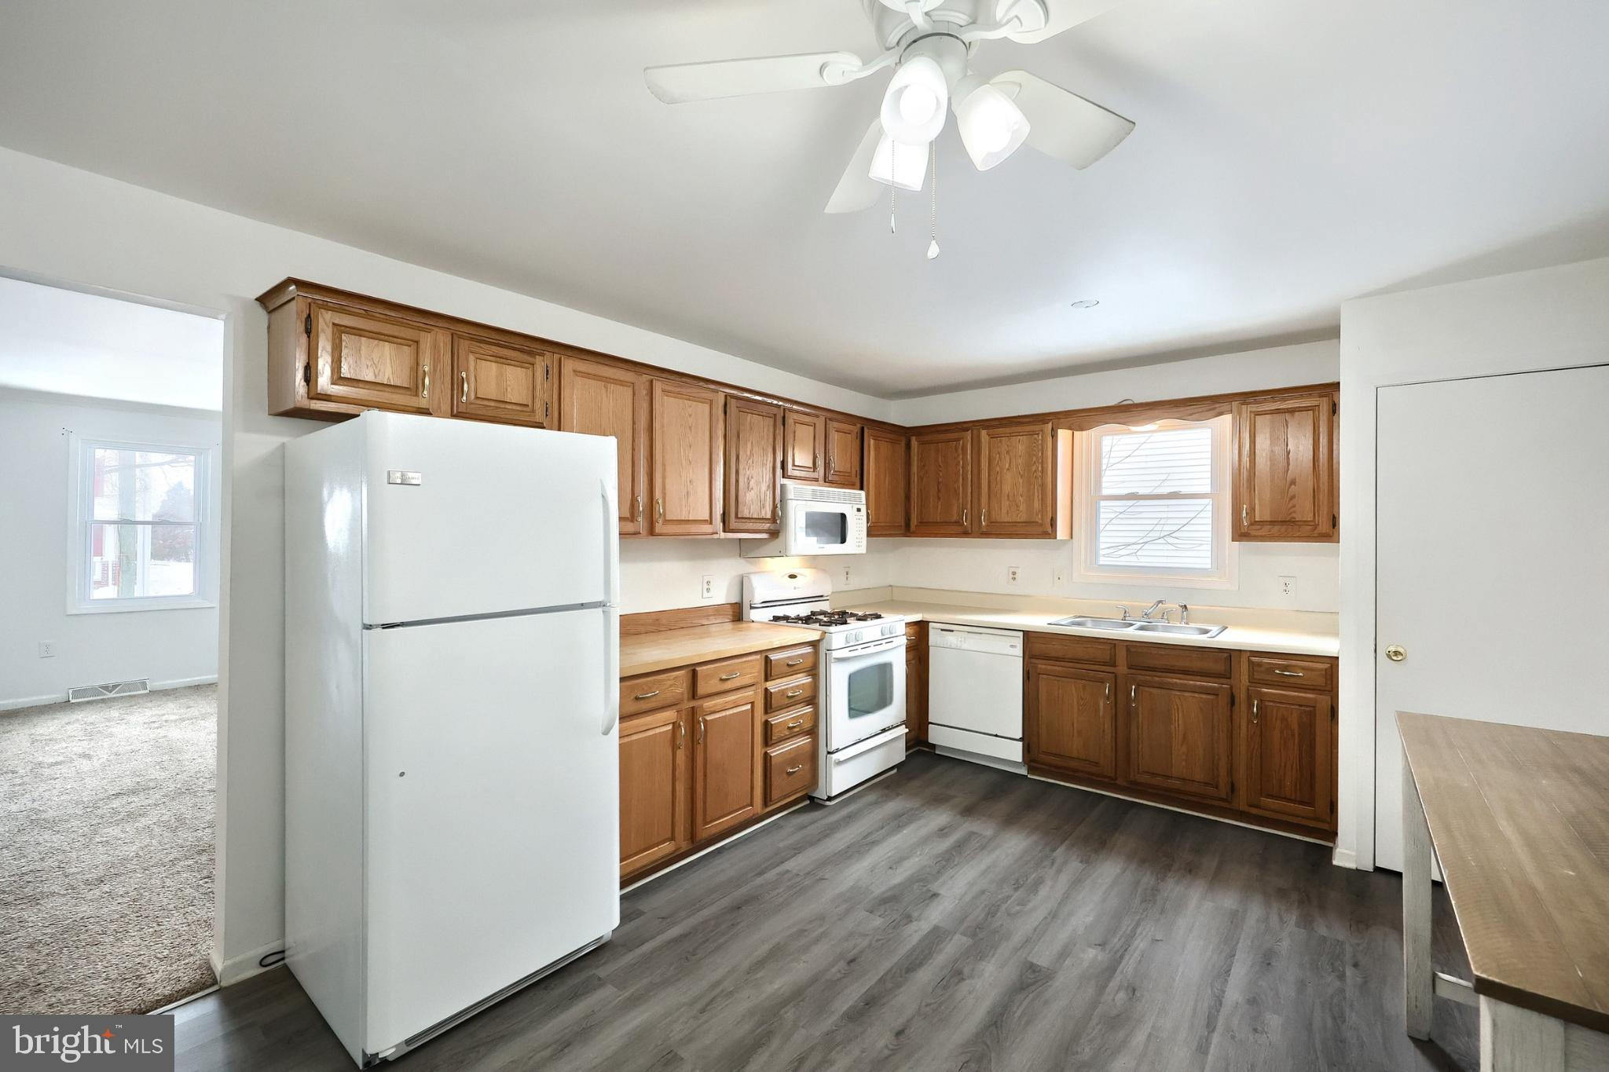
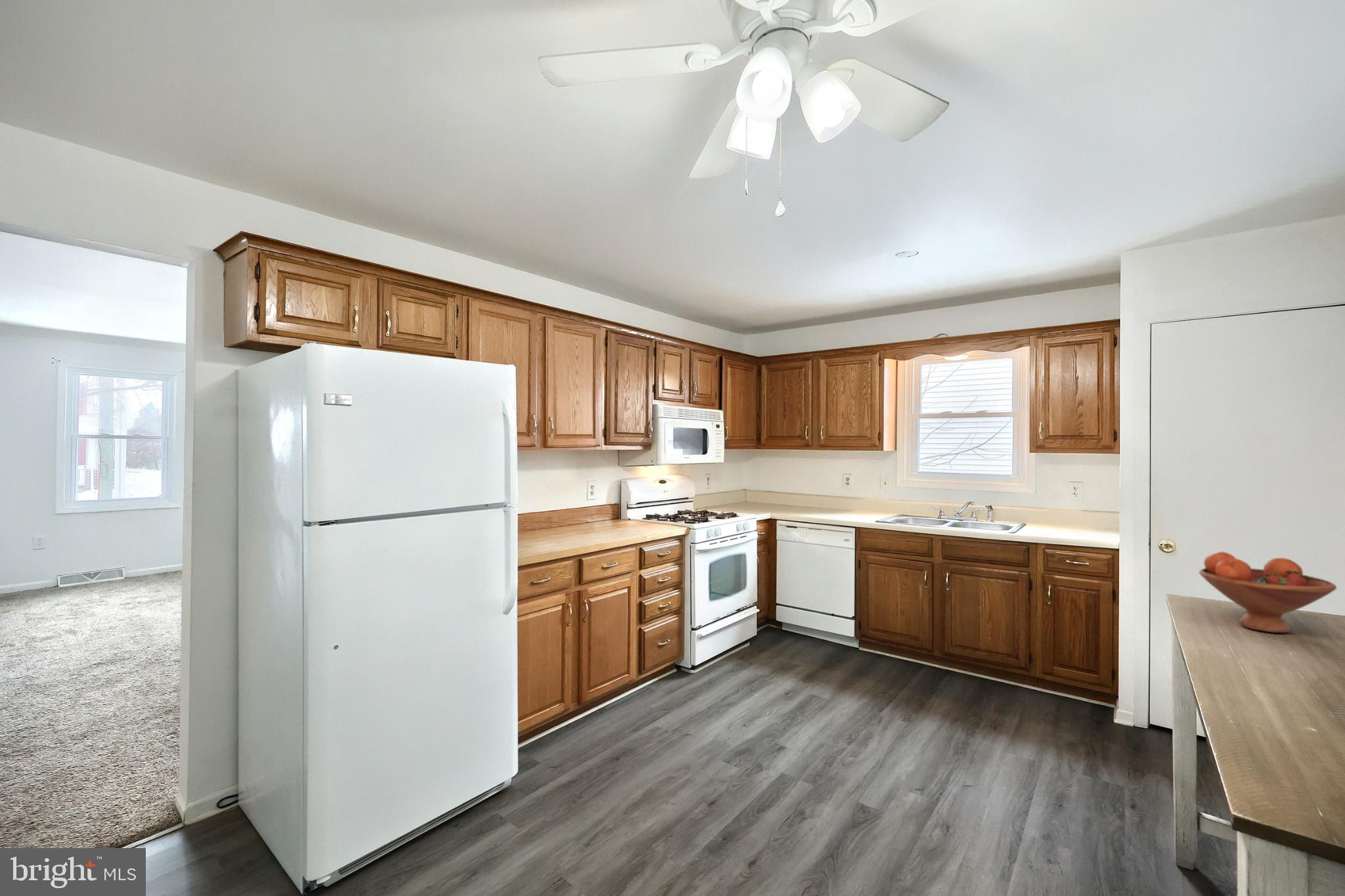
+ fruit bowl (1264, 592)
